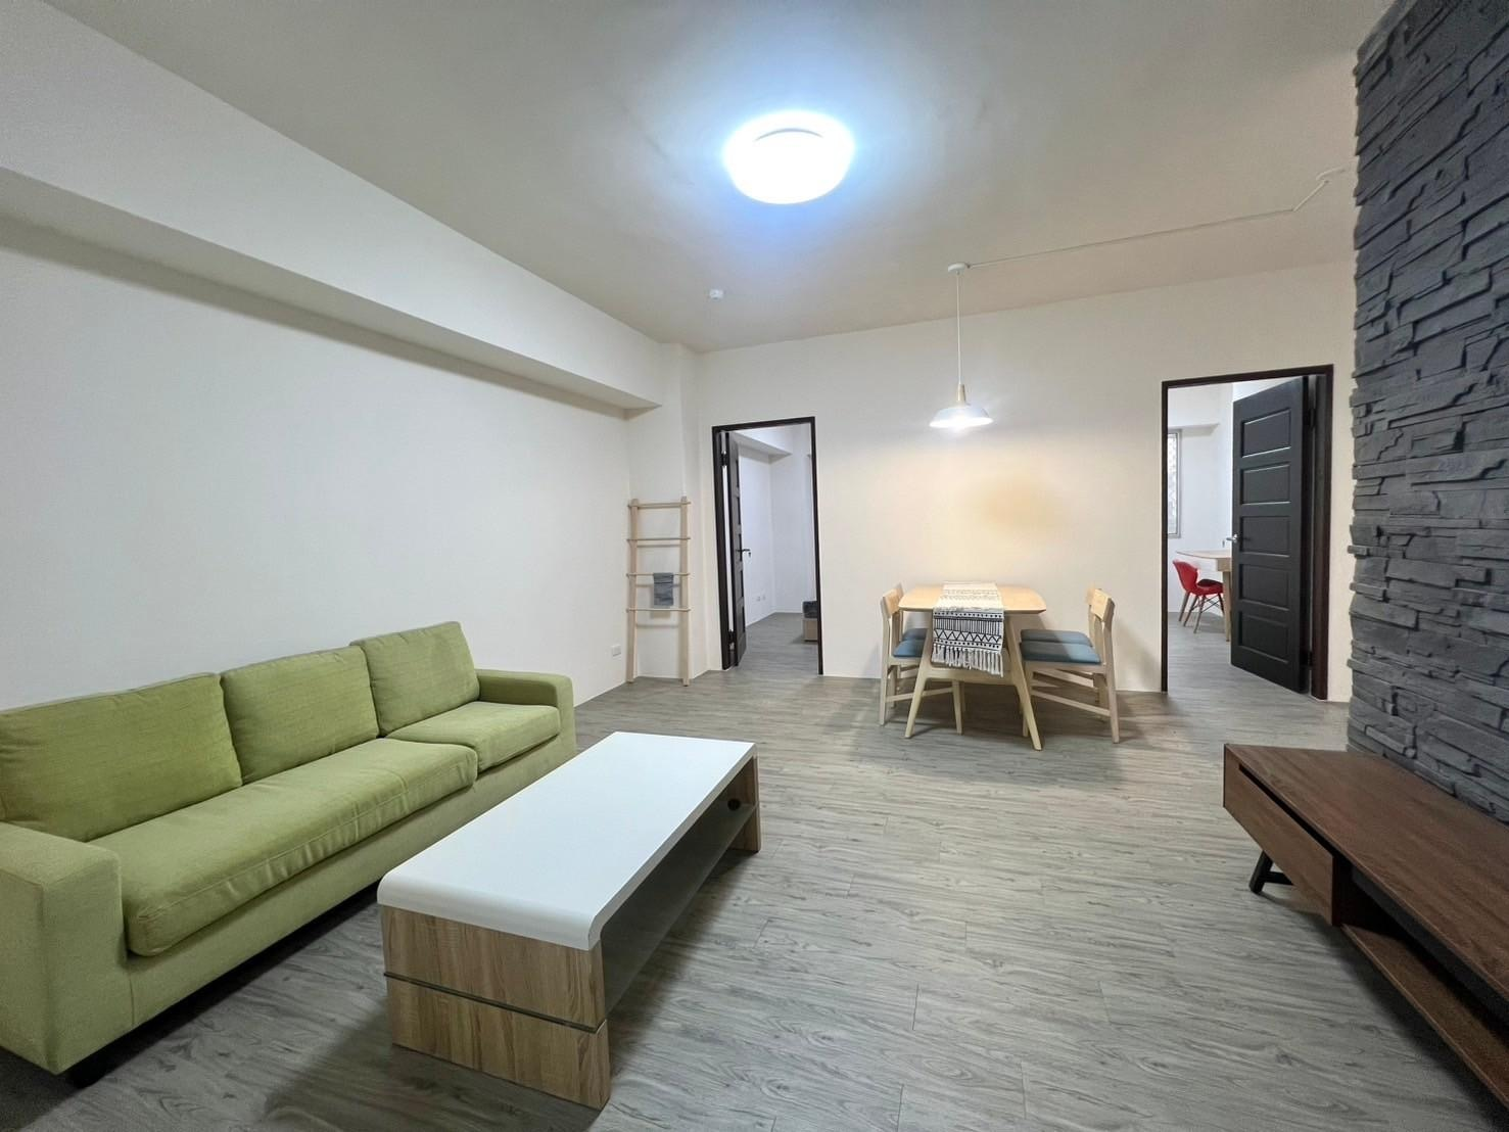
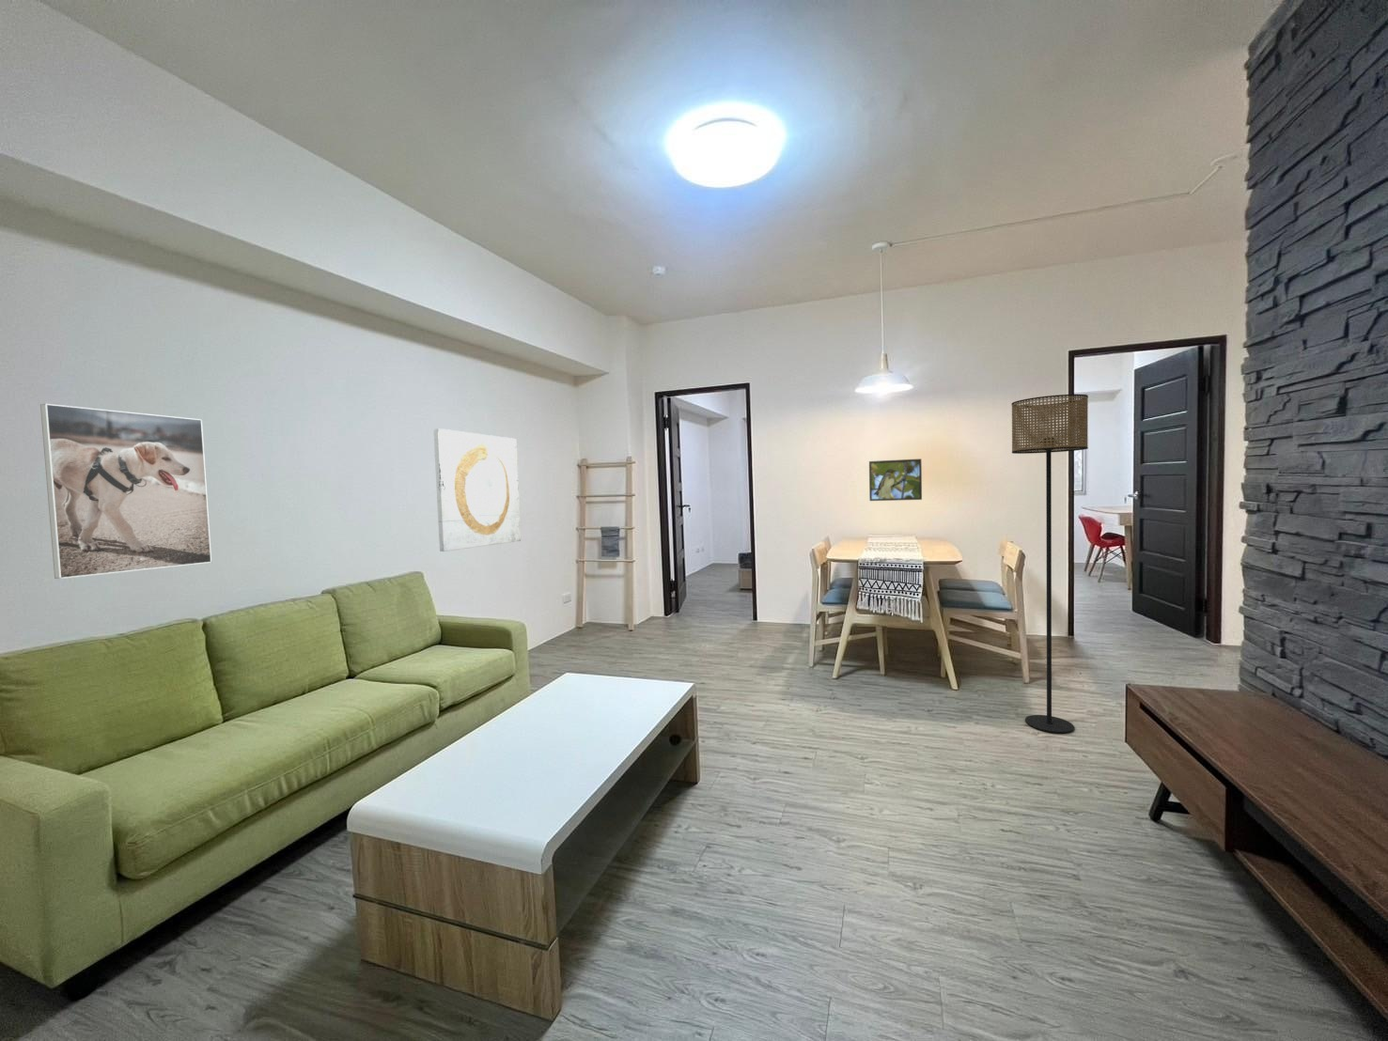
+ wall art (481, 490)
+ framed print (135, 491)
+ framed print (895, 480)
+ floor lamp (1049, 564)
